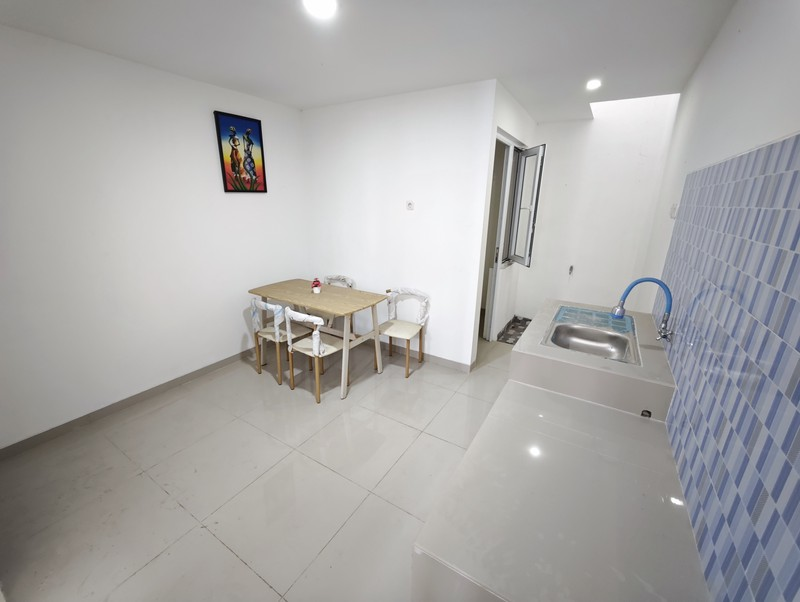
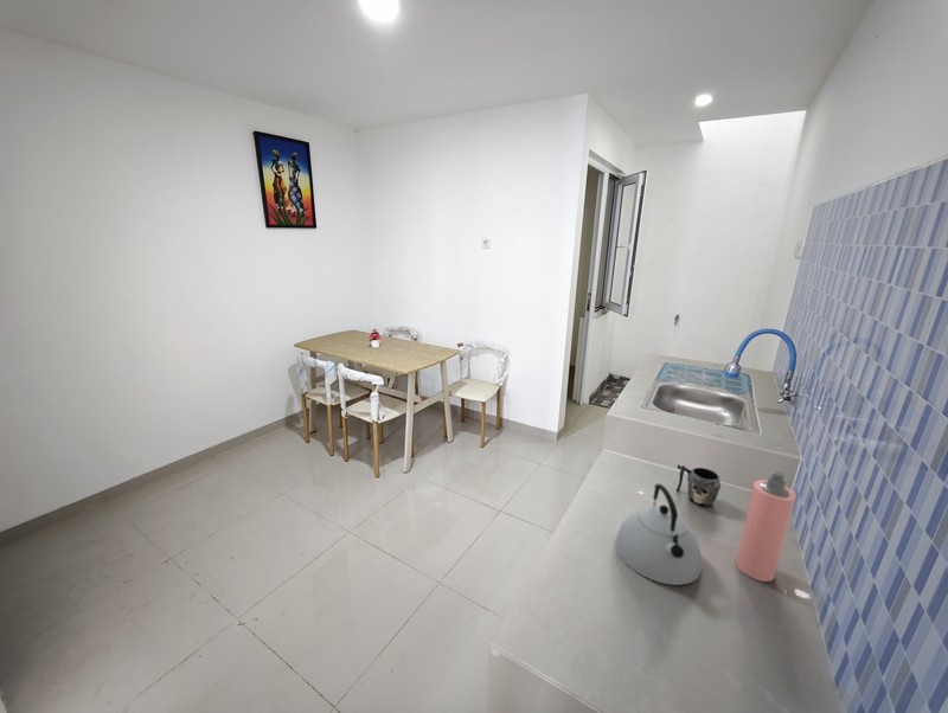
+ spray bottle (766, 522)
+ mug (696, 484)
+ kettle (661, 523)
